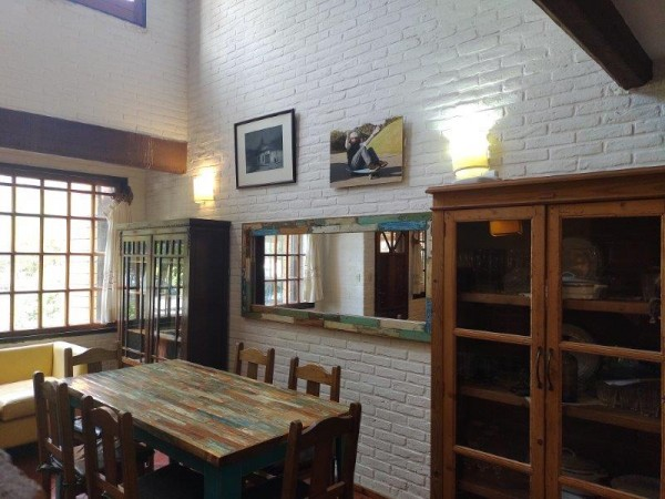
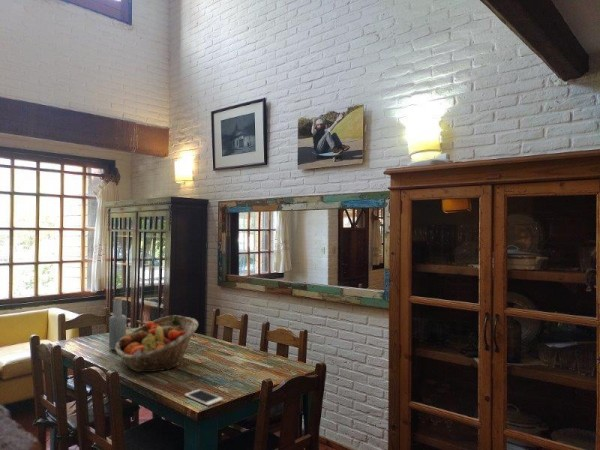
+ fruit basket (157, 341)
+ bottle (117, 323)
+ cell phone (203, 397)
